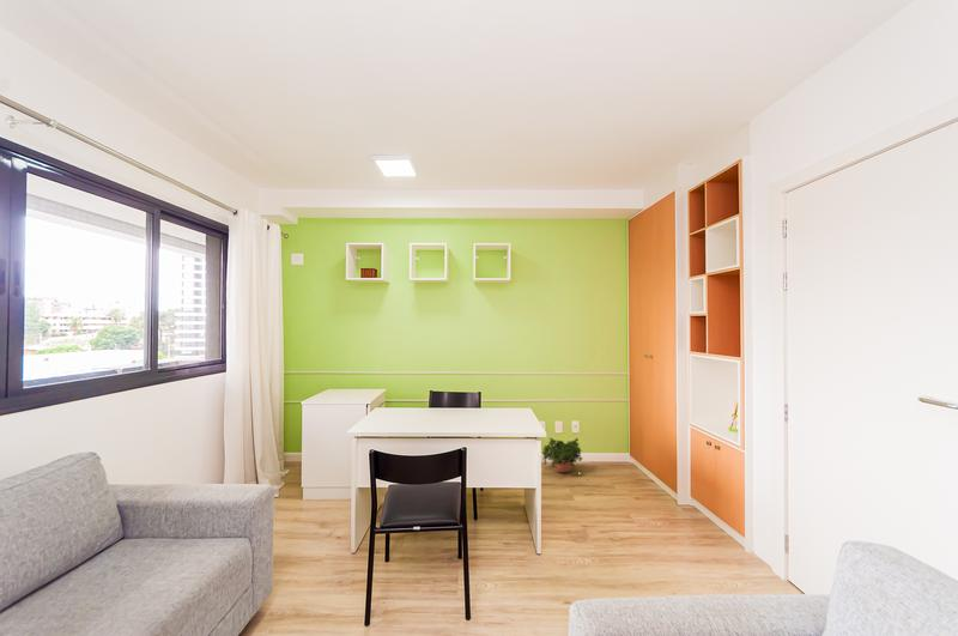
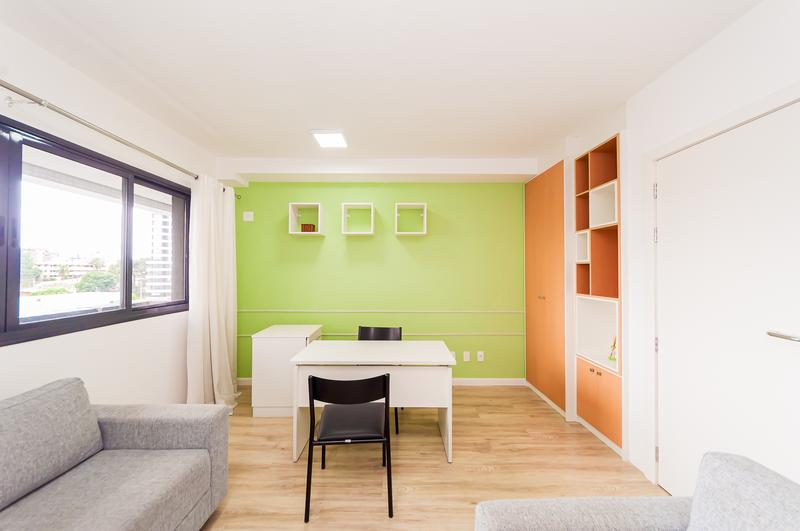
- potted plant (560, 454)
